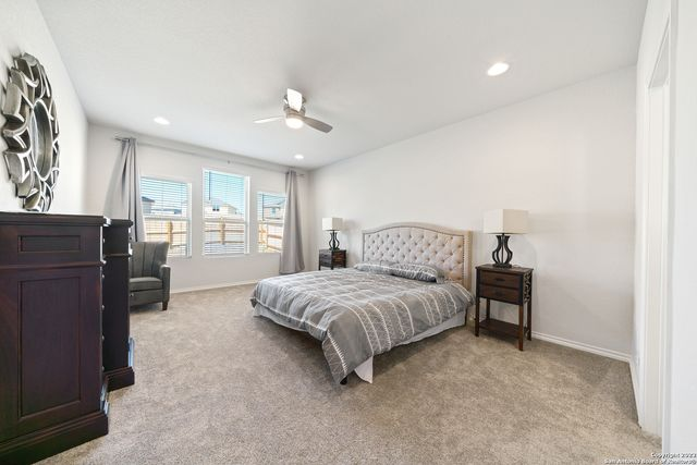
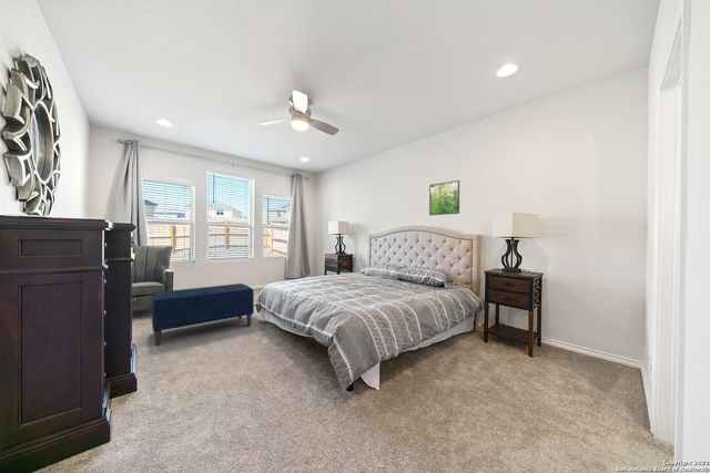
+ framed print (444, 198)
+ bench (204, 309)
